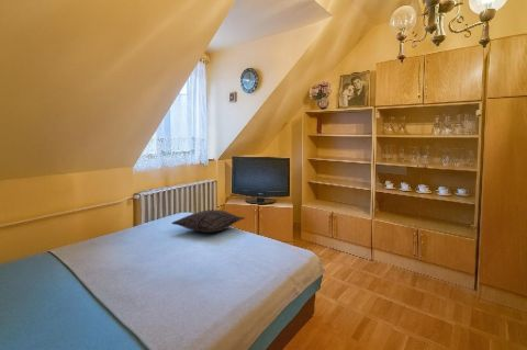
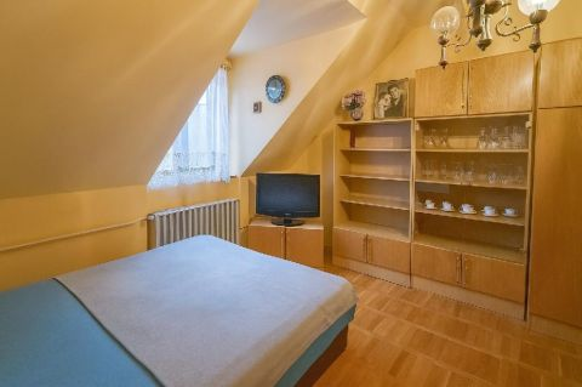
- pillow (209, 221)
